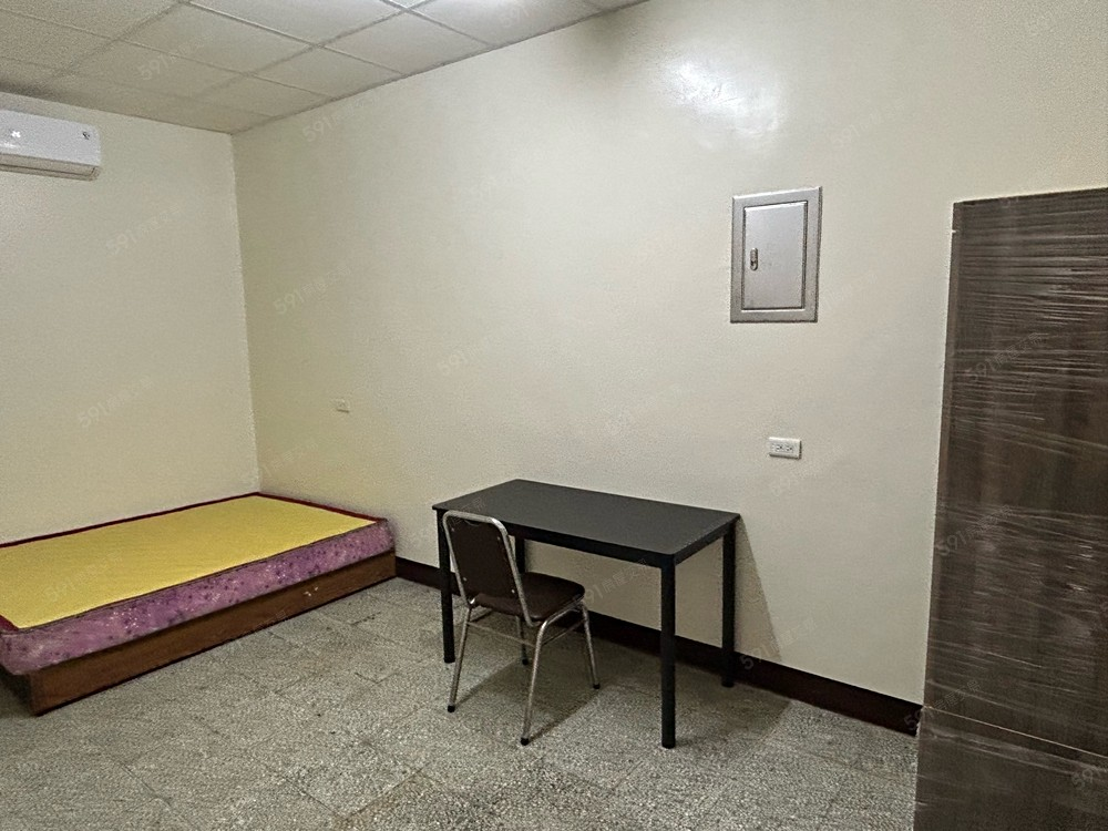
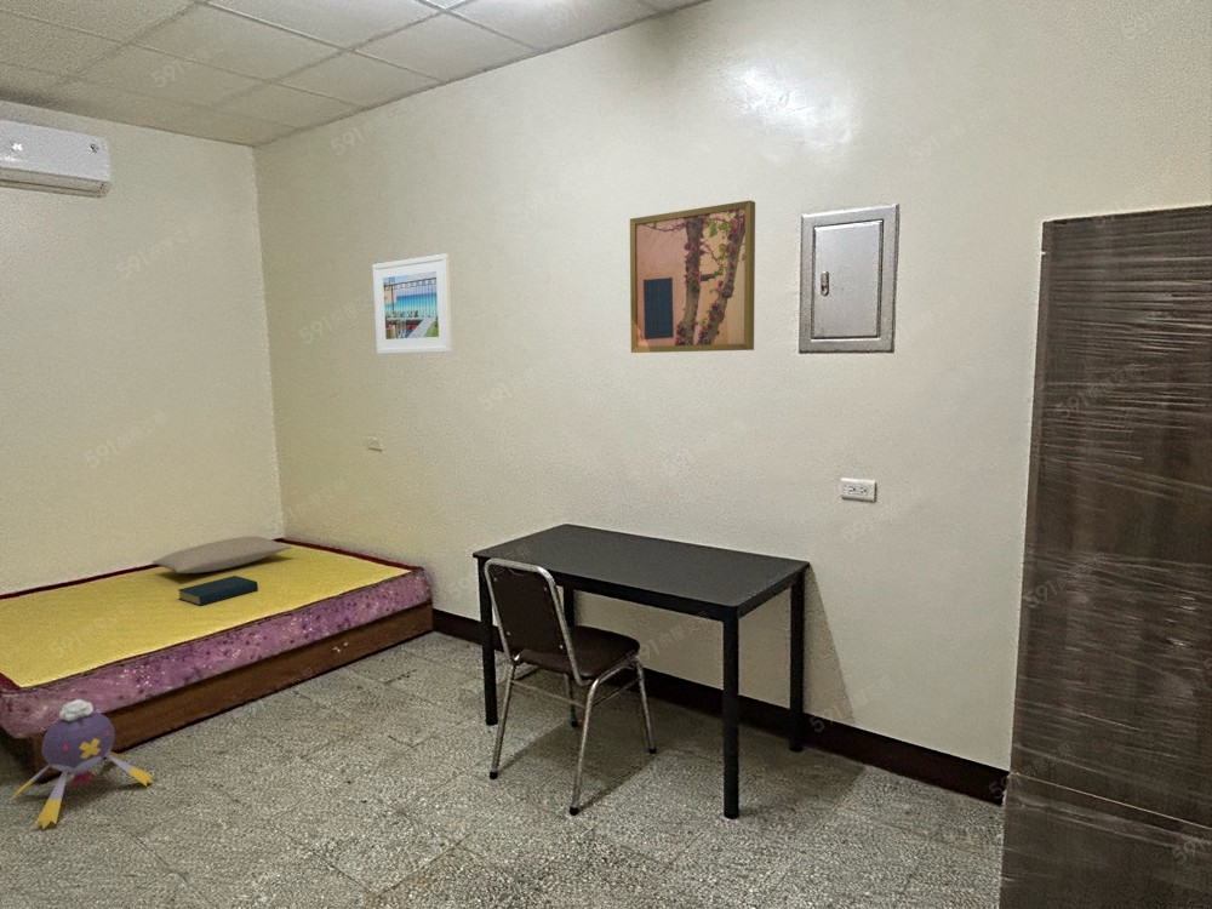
+ hardback book (218, 589)
+ plush toy (79, 745)
+ wall art (688, 281)
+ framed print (411, 305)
+ pillow (223, 554)
